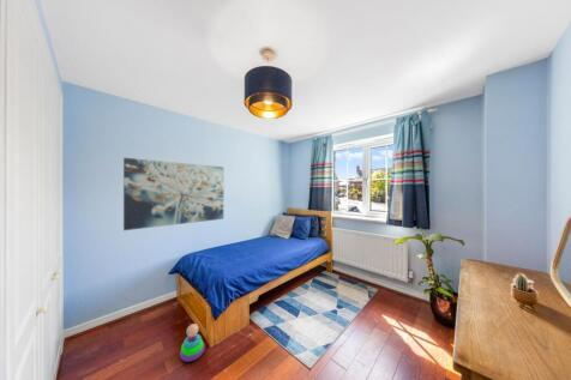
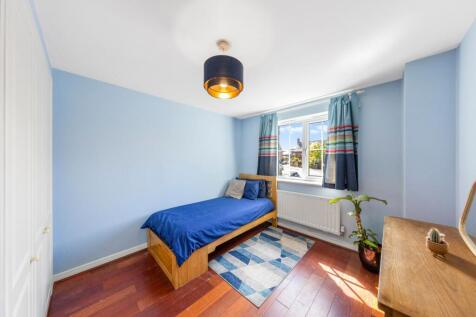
- stacking toy (192, 338)
- wall art (181, 193)
